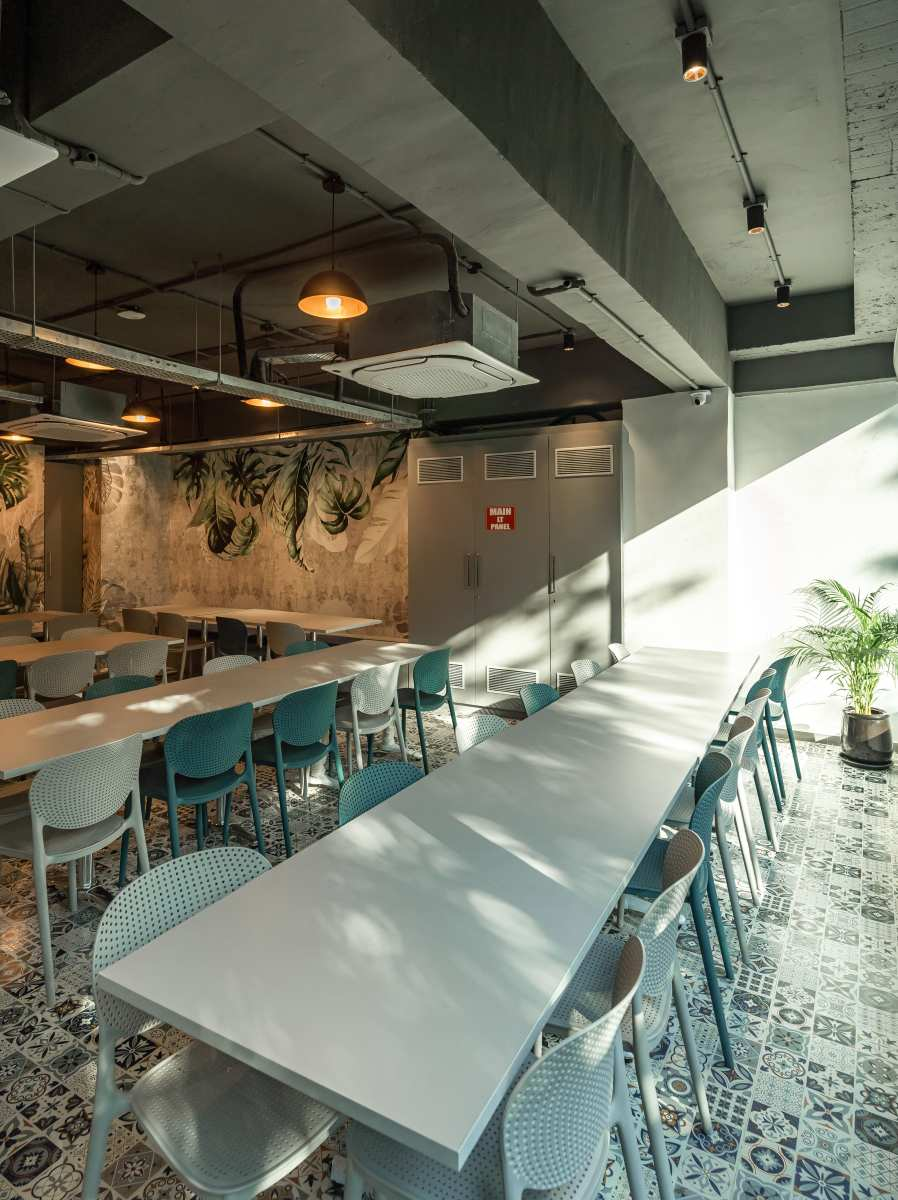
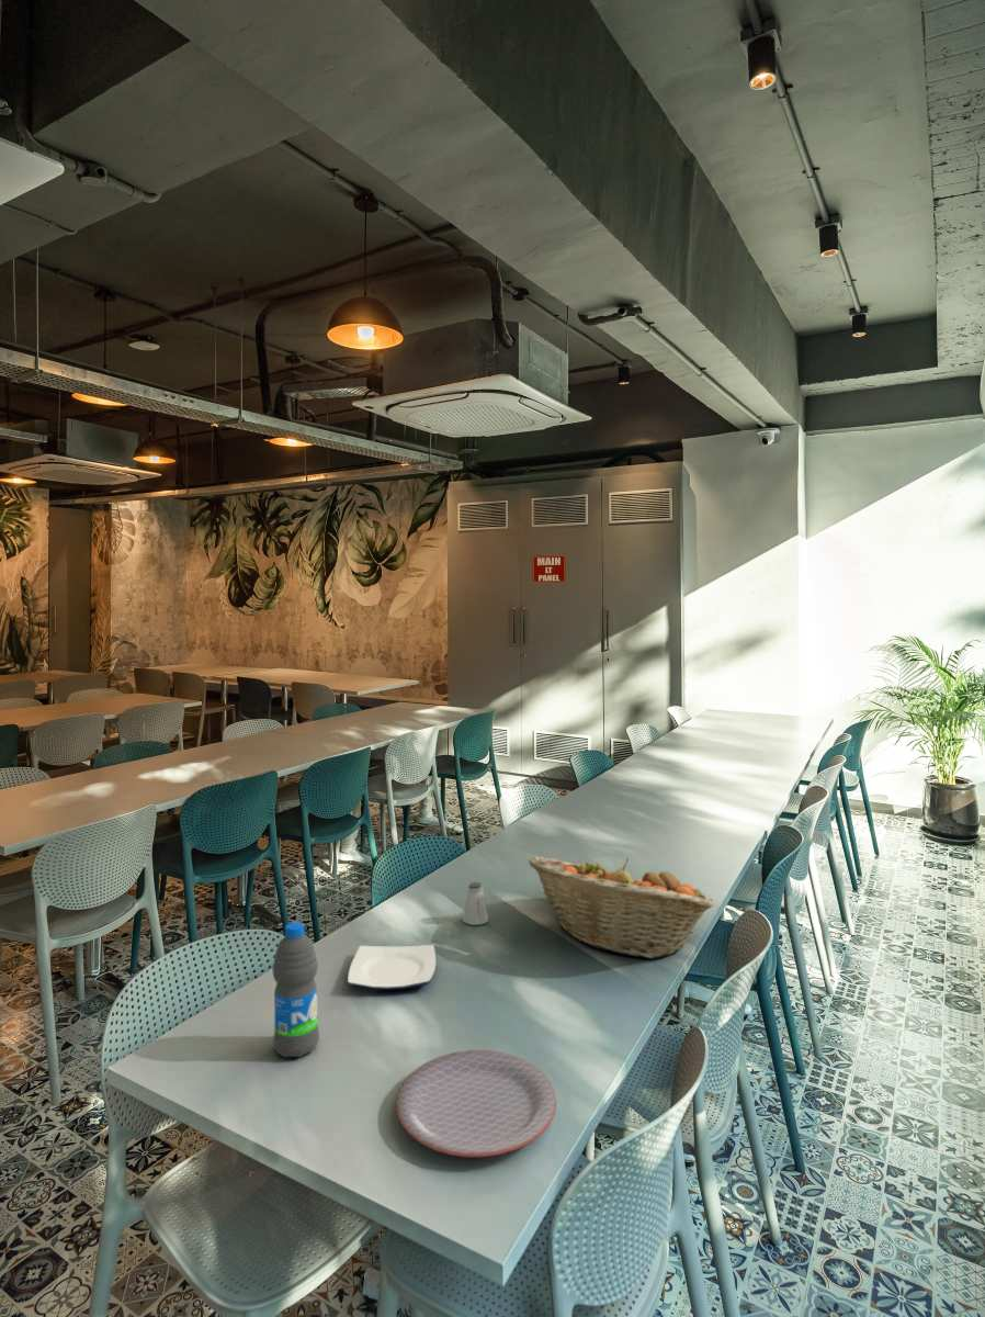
+ water bottle (295, 986)
+ plate (476, 1103)
+ fruit basket (616, 894)
+ plate (393, 967)
+ saltshaker (475, 901)
